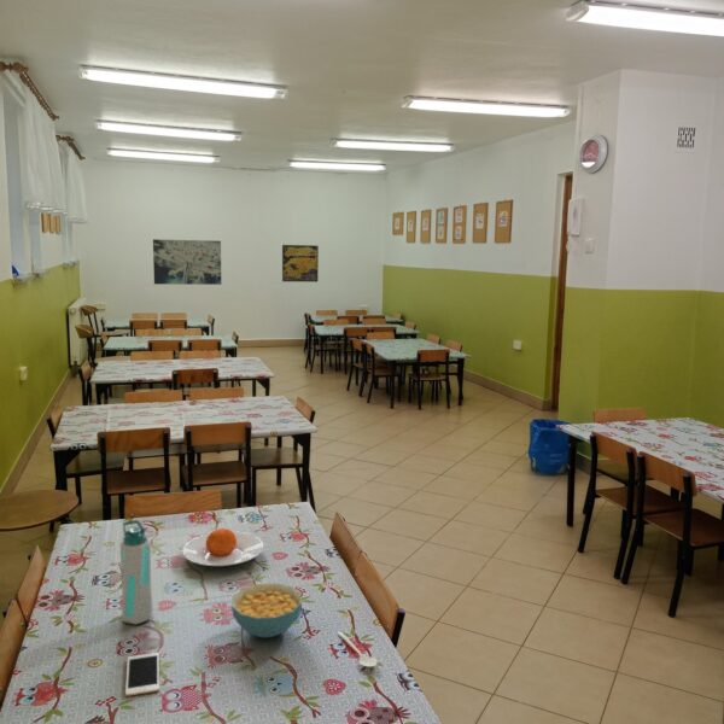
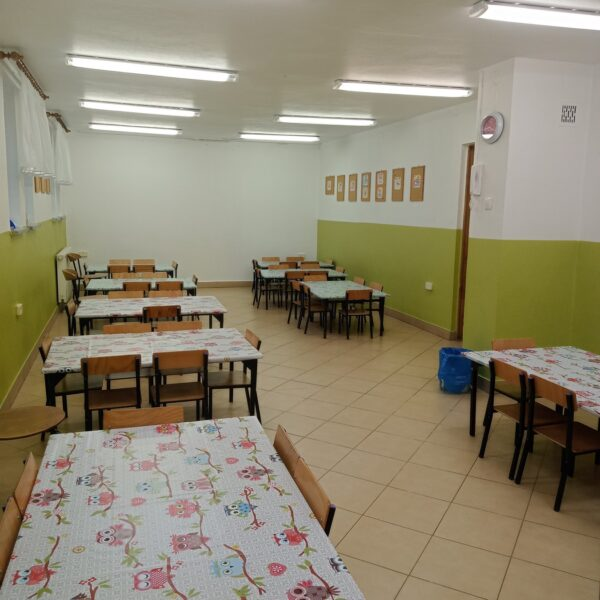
- cell phone (142, 672)
- cereal bowl (267, 615)
- plate (223, 544)
- stirrer (355, 648)
- water bottle (135, 572)
- wall art (187, 262)
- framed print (299, 263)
